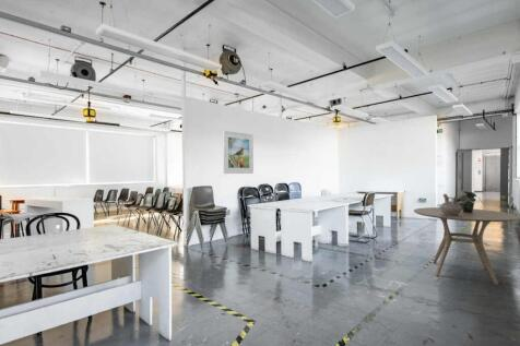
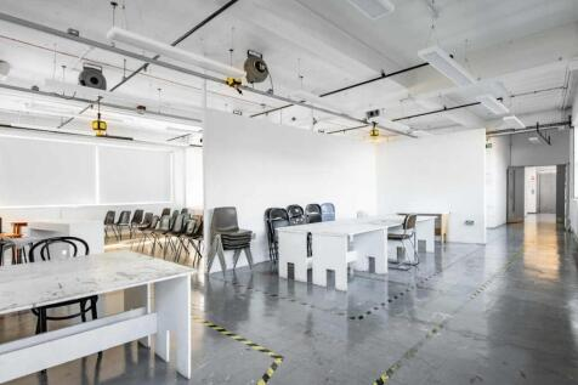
- dining table (462, 241)
- vessel (450, 204)
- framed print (238, 153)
- potted plant (466, 201)
